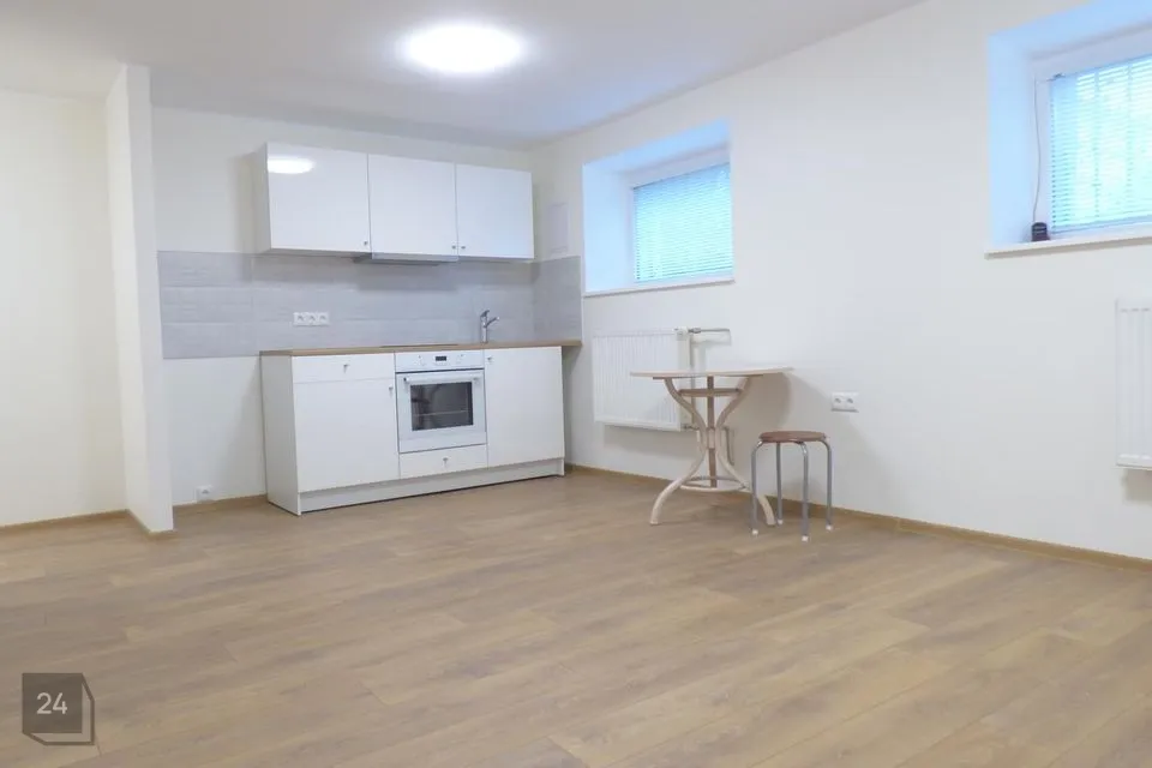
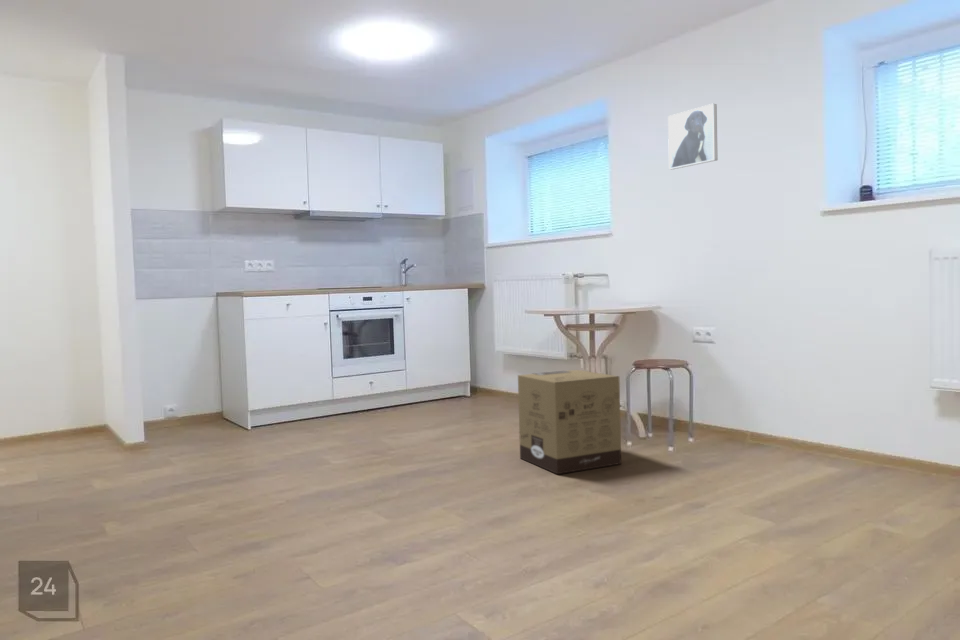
+ cardboard box (568, 418)
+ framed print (692, 137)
